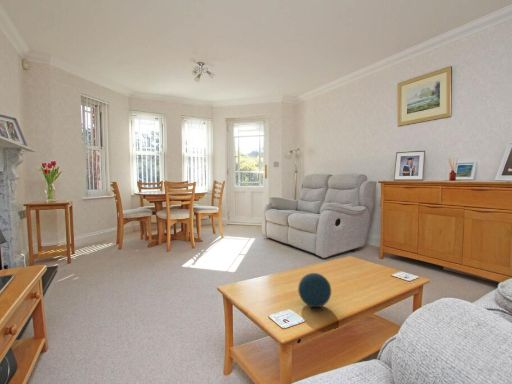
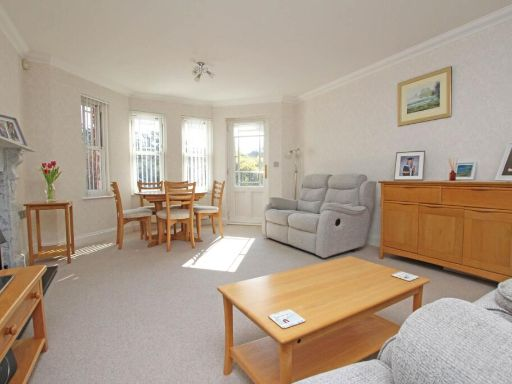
- decorative orb (314, 289)
